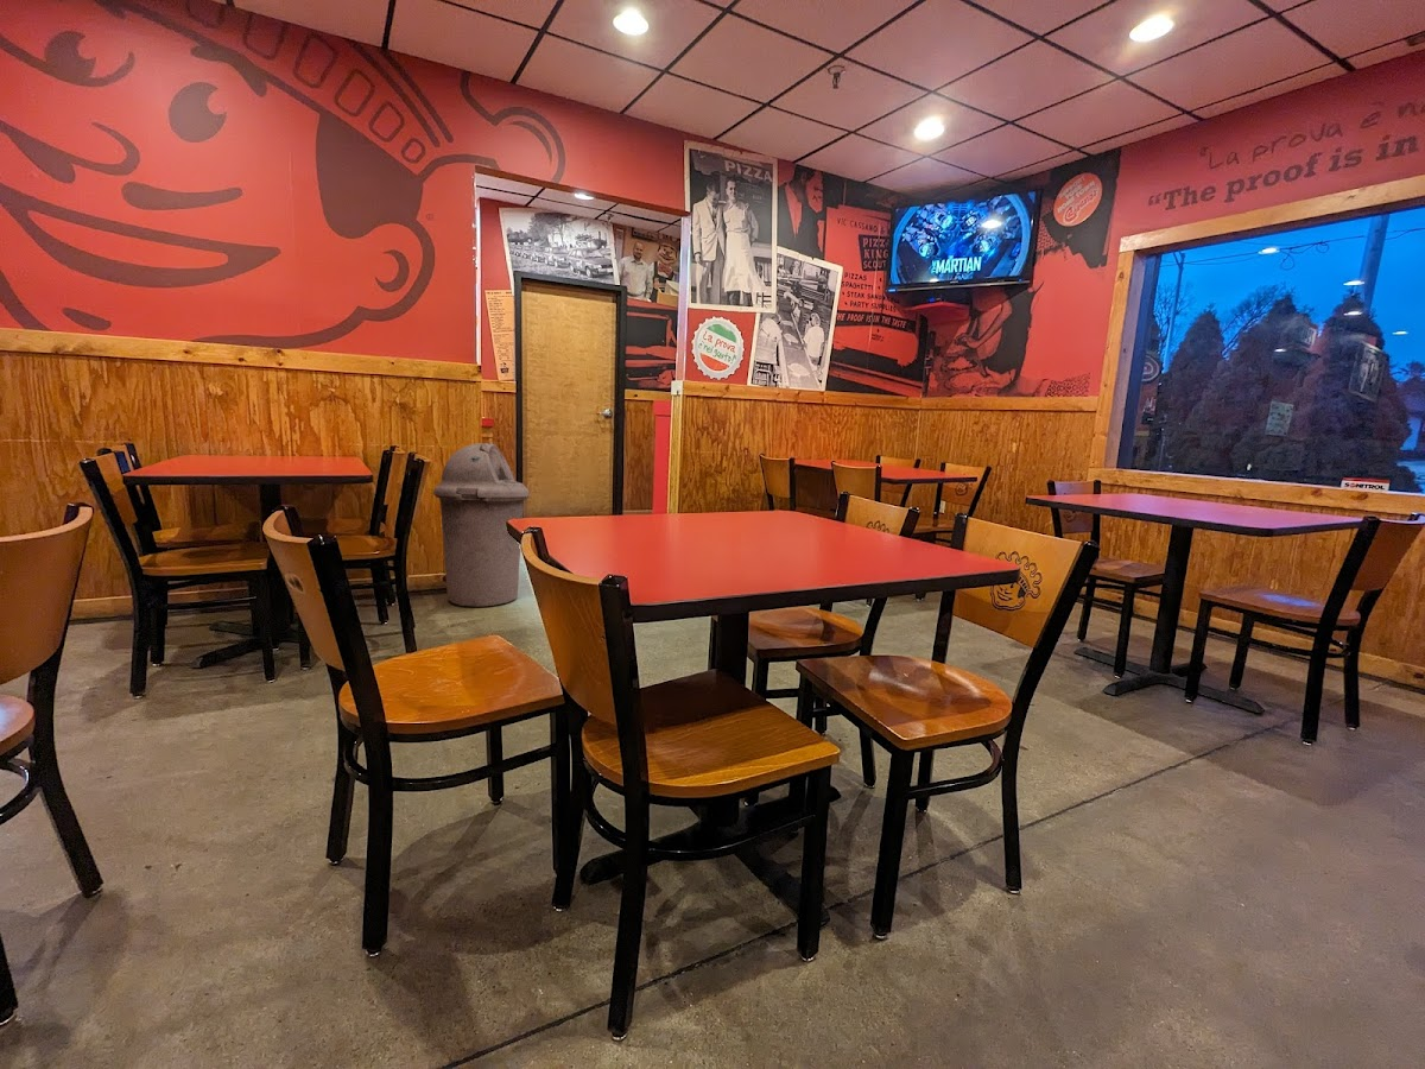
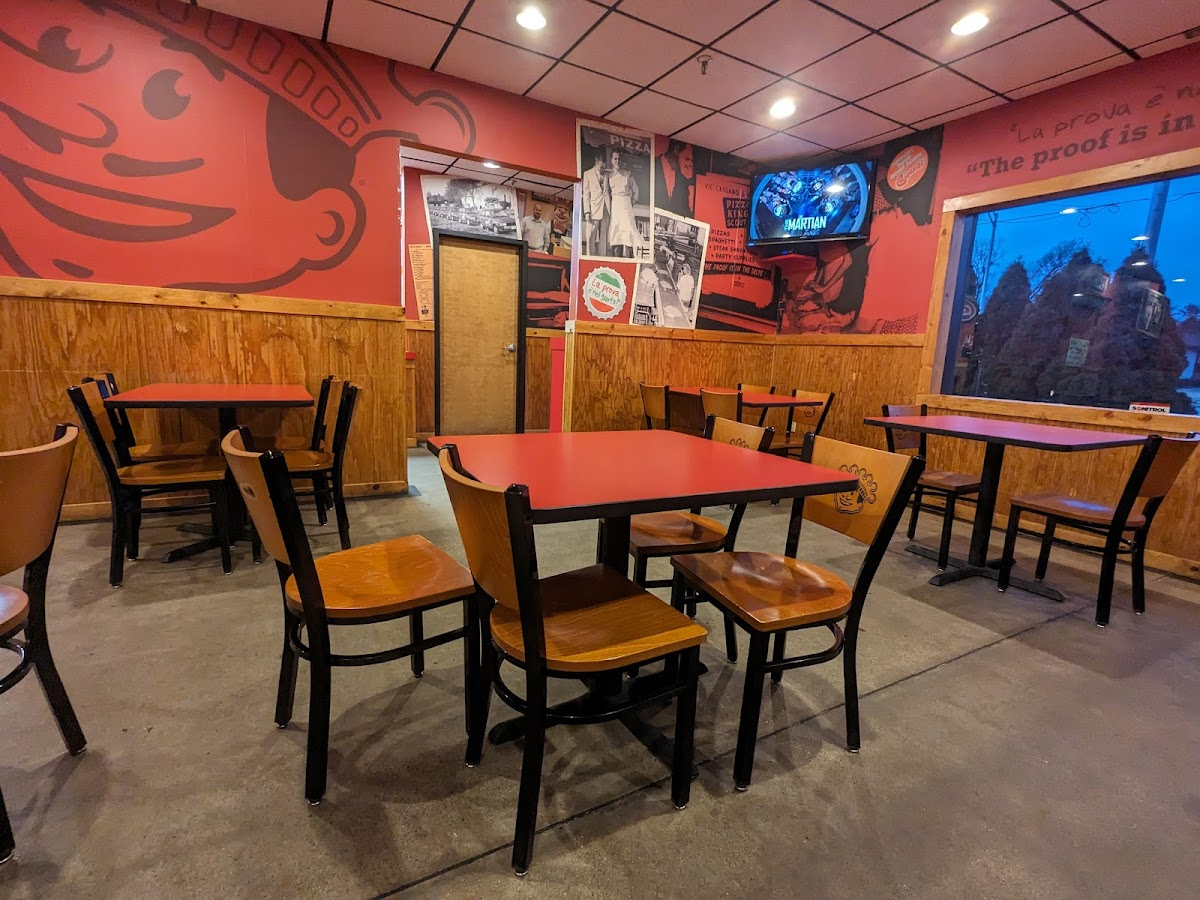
- trash can (482, 521)
